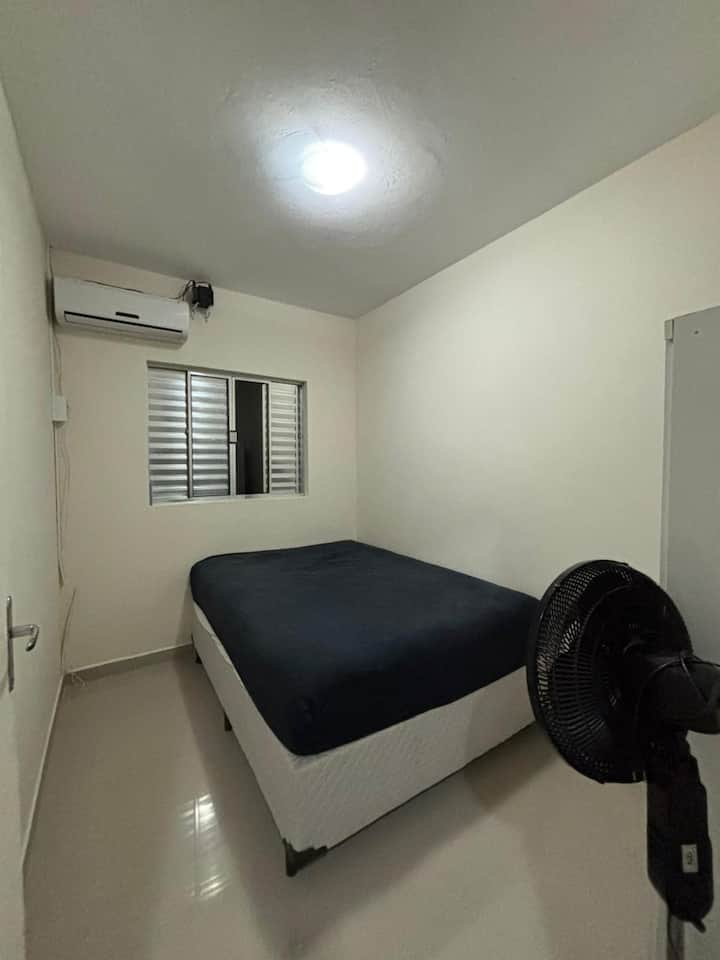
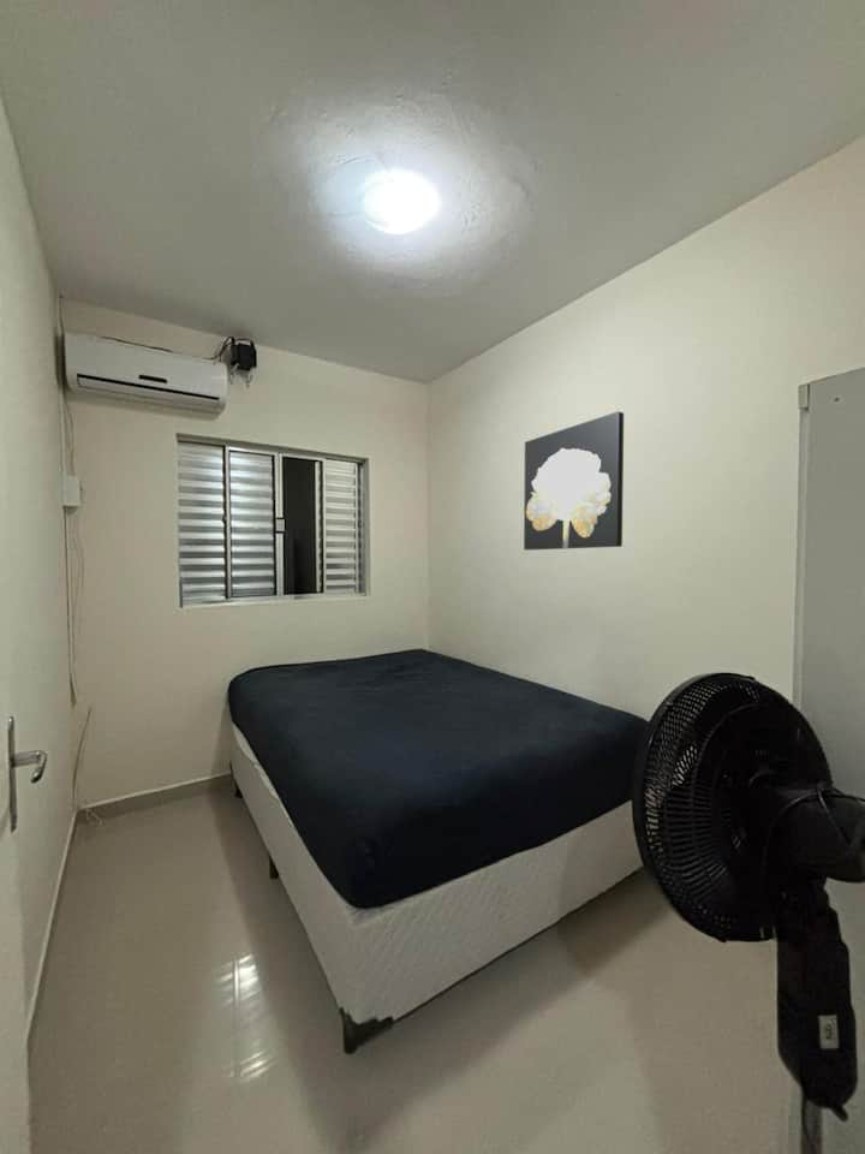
+ wall art (568, 488)
